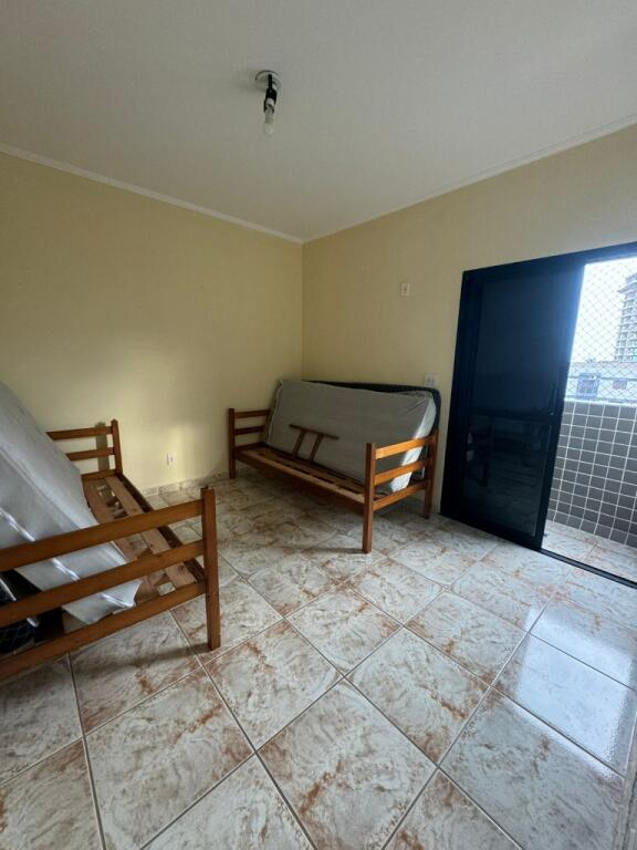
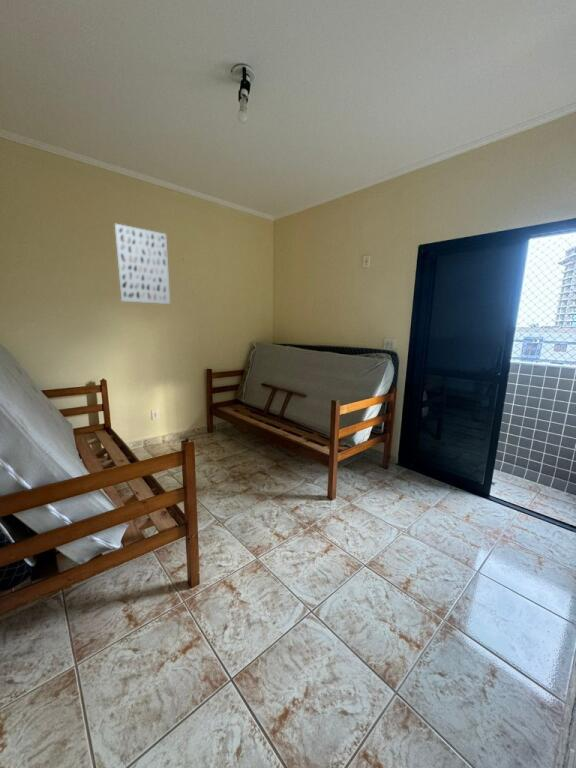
+ wall art (144, 266)
